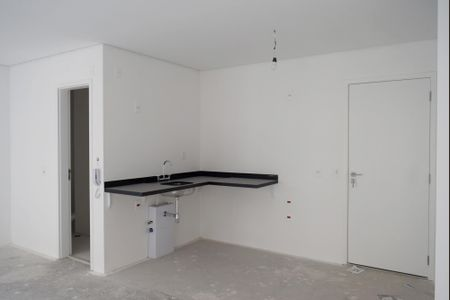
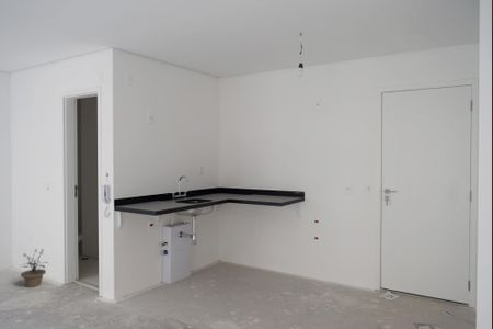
+ potted plant (34, 266)
